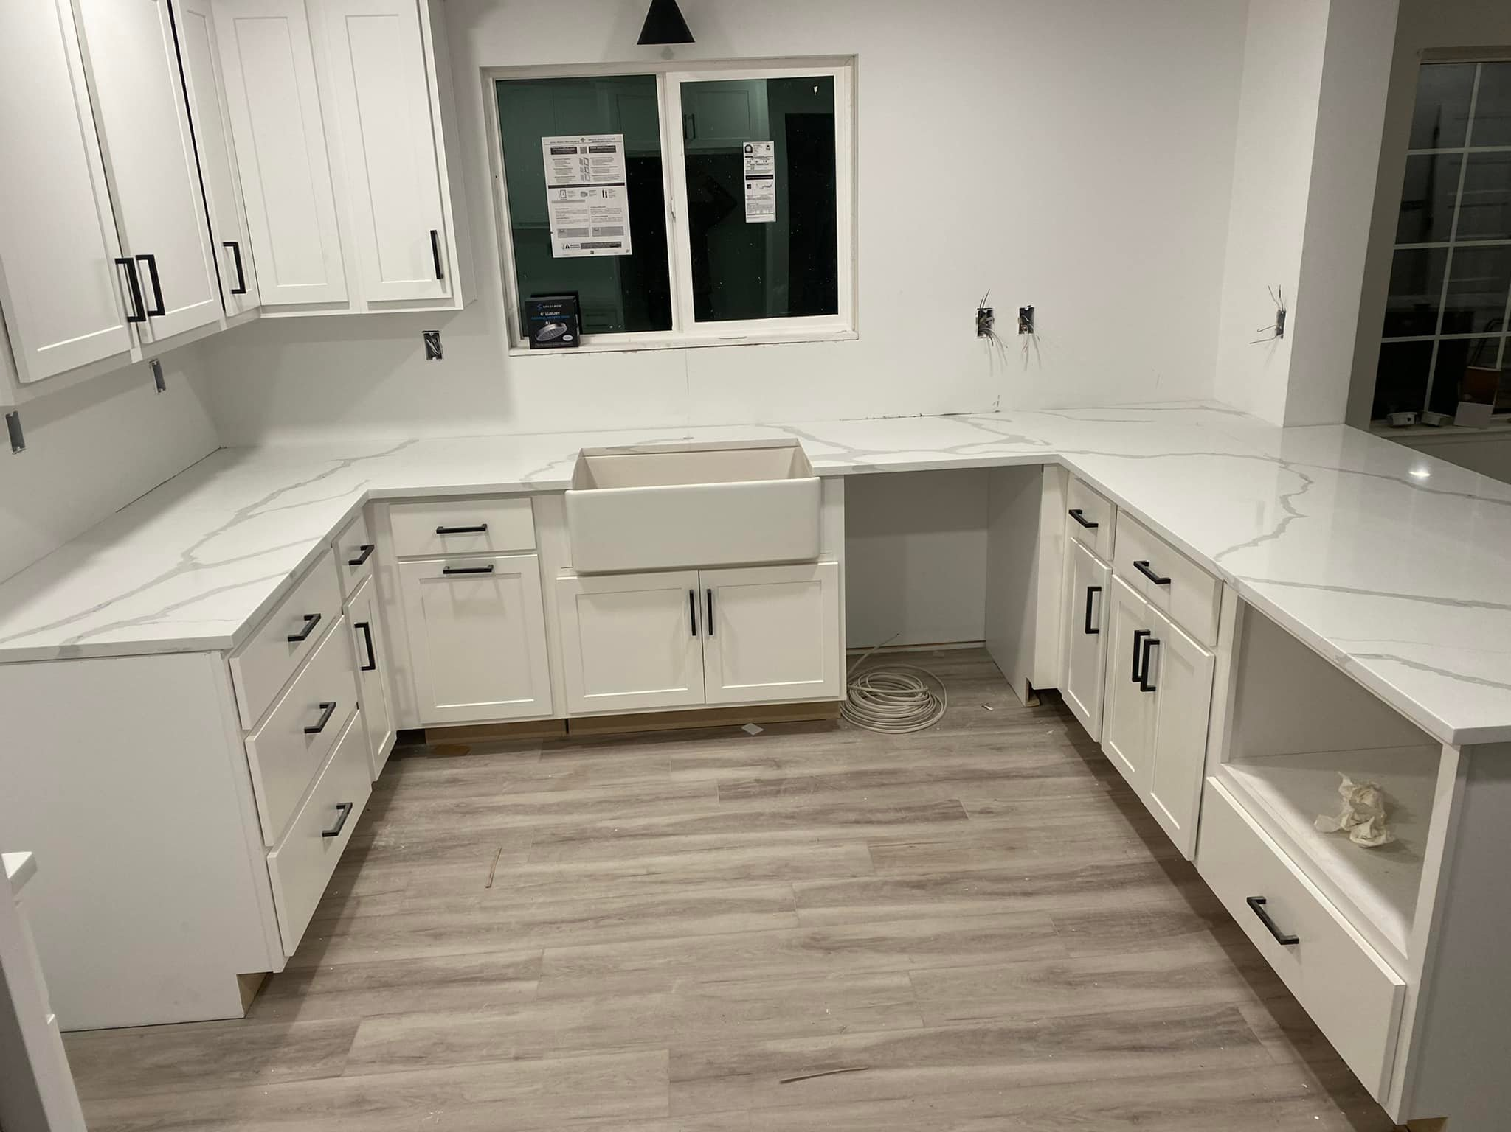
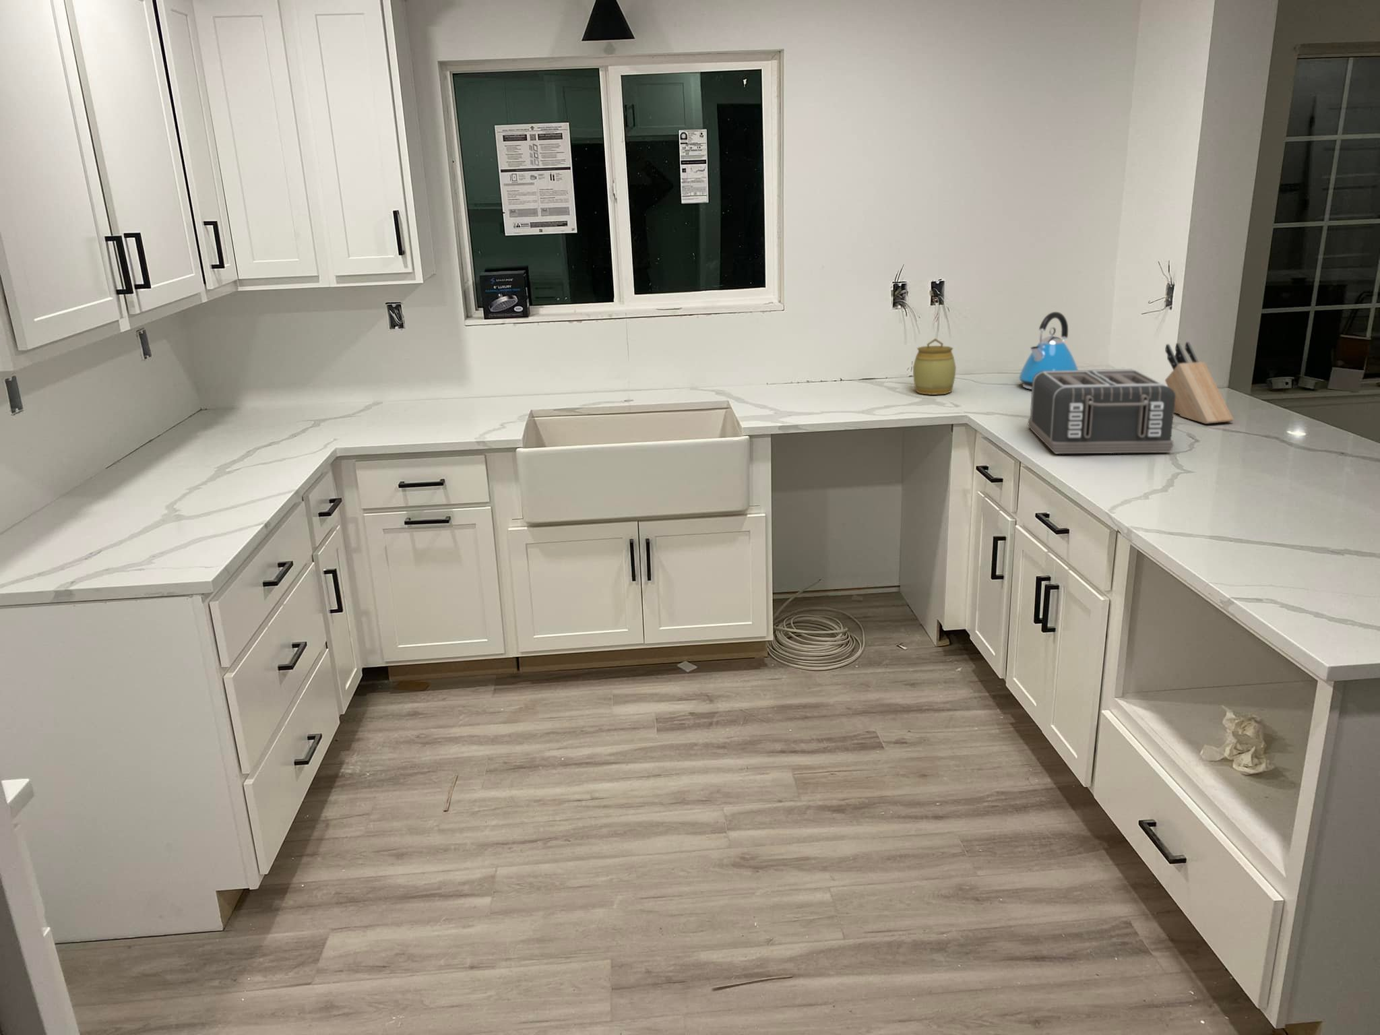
+ jar (933, 364)
+ kettle (1053, 349)
+ toaster (1101, 410)
+ knife block (1196, 381)
